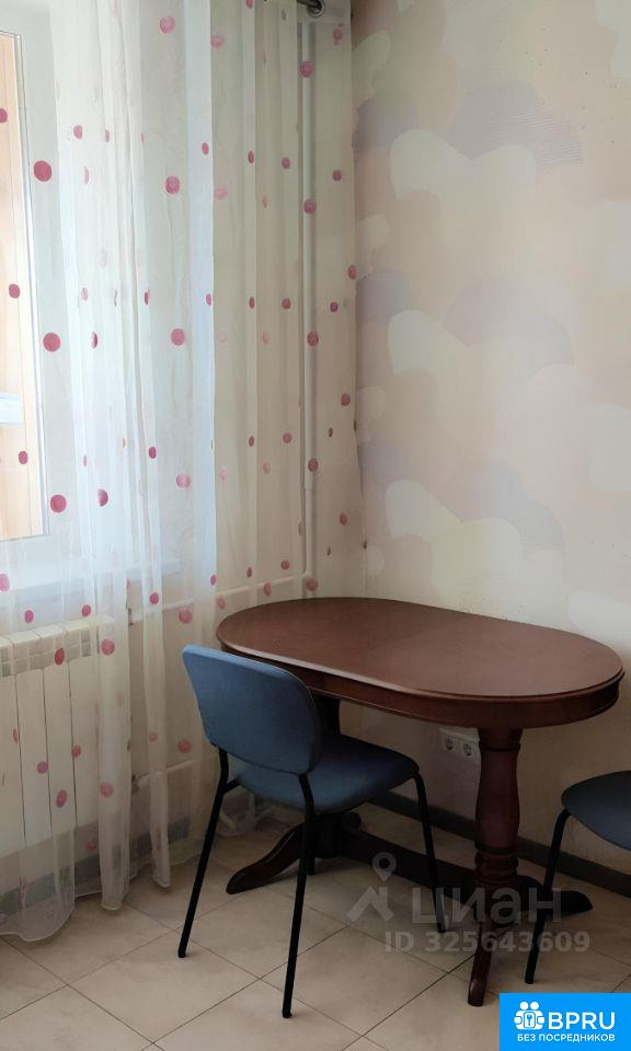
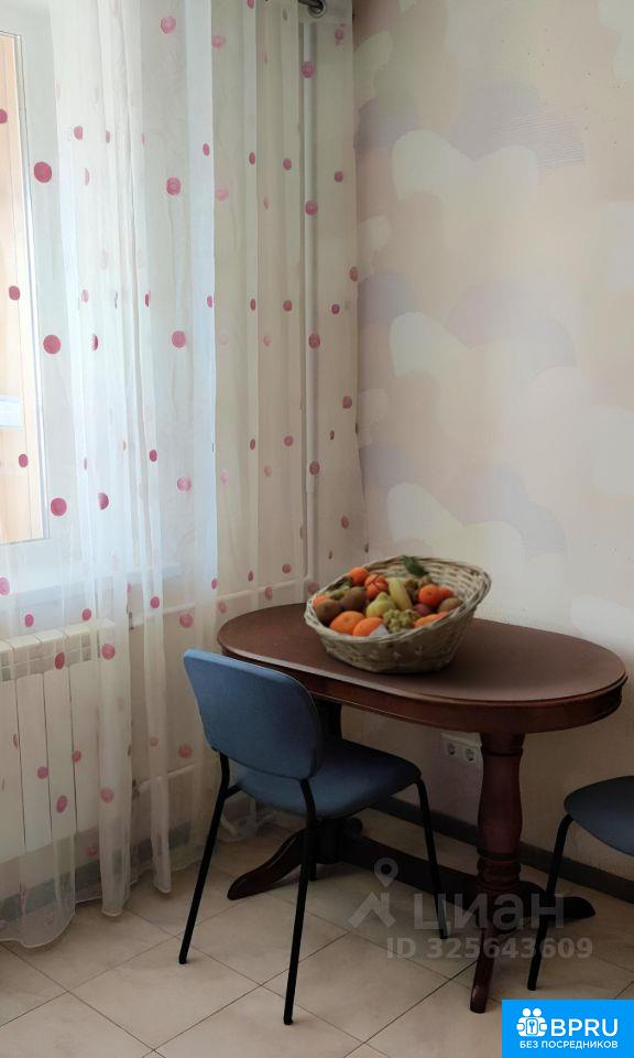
+ fruit basket (395, 611)
